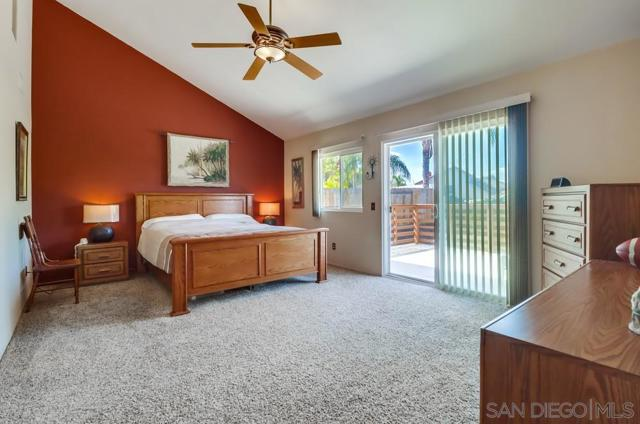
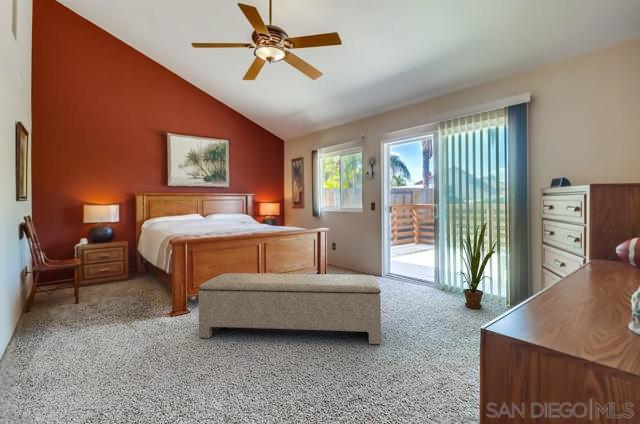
+ house plant (473, 263)
+ bench (292, 304)
